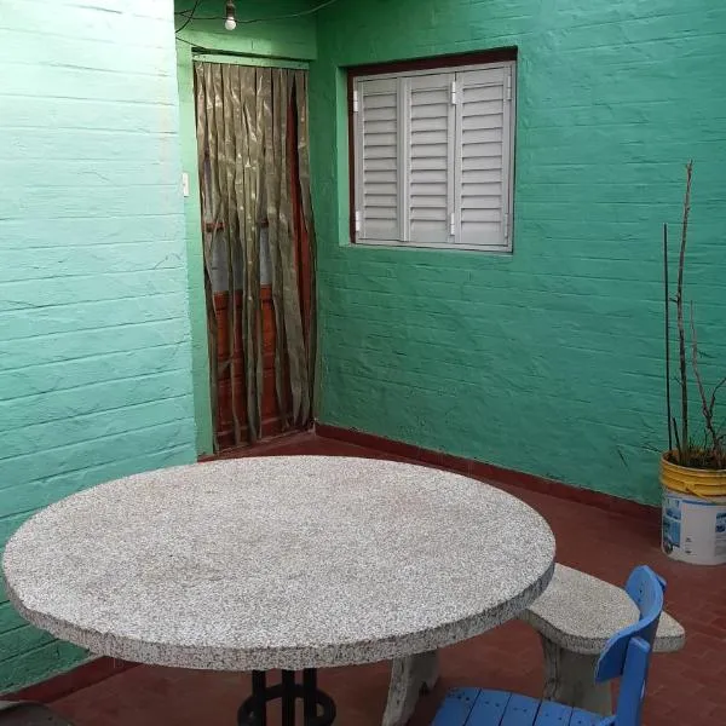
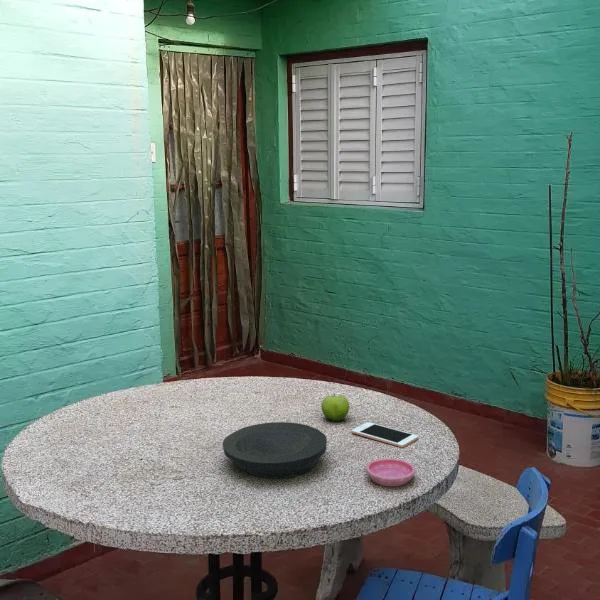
+ plate (275, 452)
+ fruit (335, 406)
+ saucer (390, 473)
+ cell phone (384, 434)
